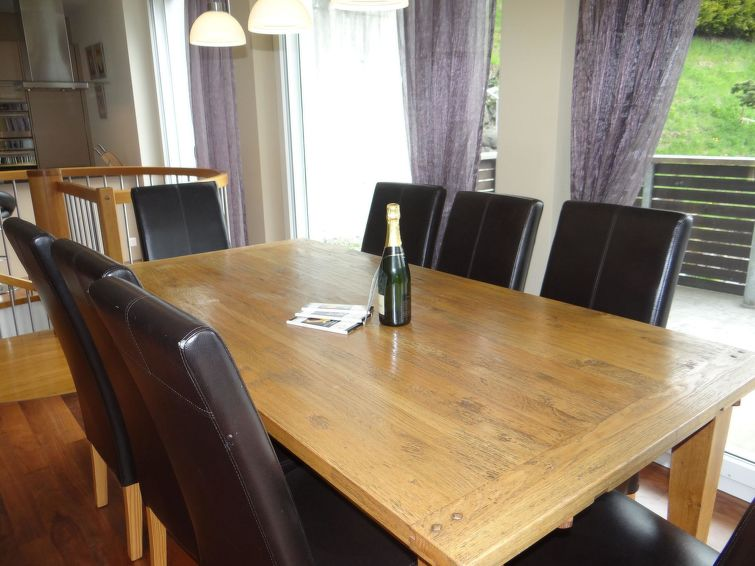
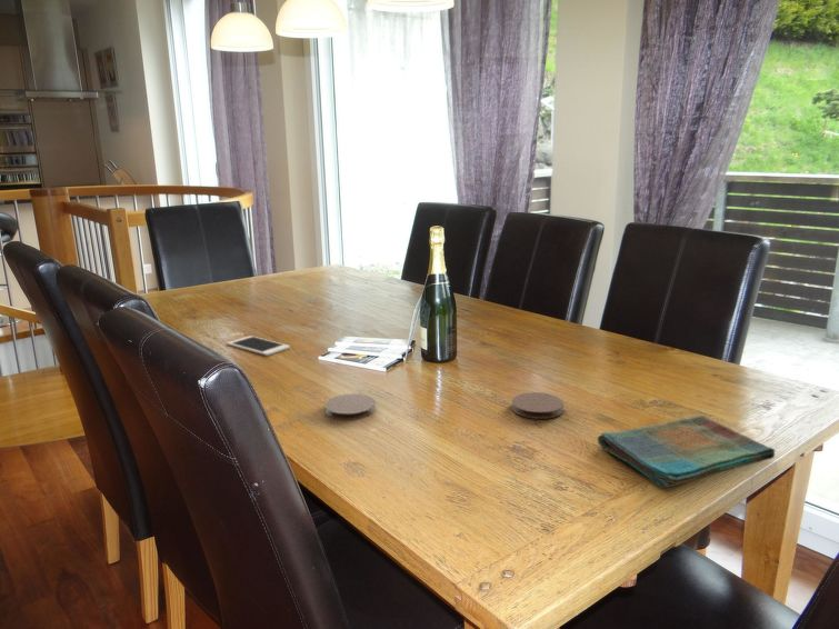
+ coaster (537, 405)
+ cell phone (258, 345)
+ dish towel (683, 446)
+ coaster (350, 406)
